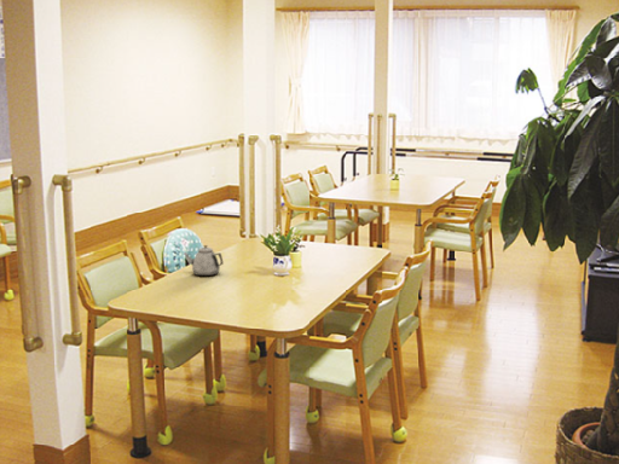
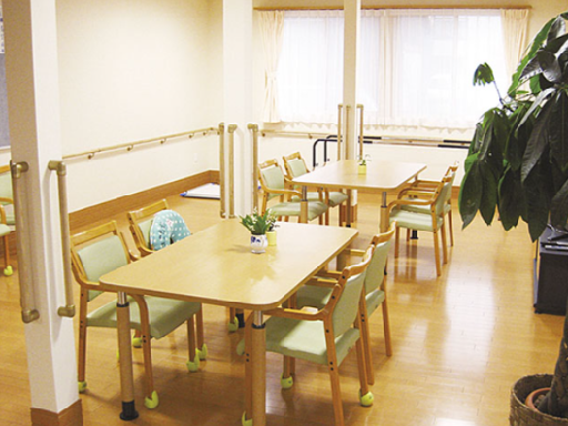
- teapot (203, 259)
